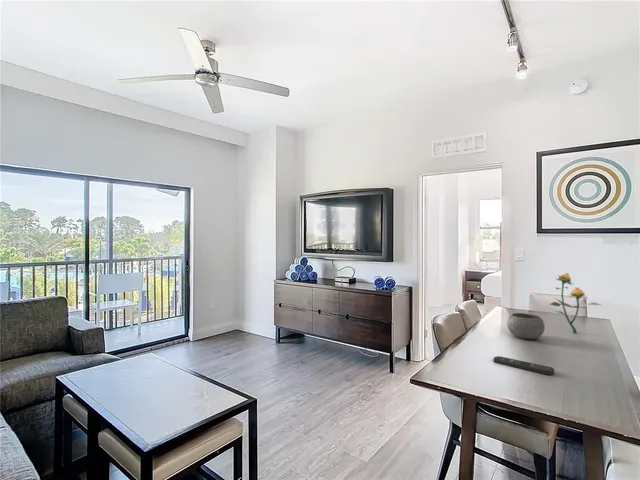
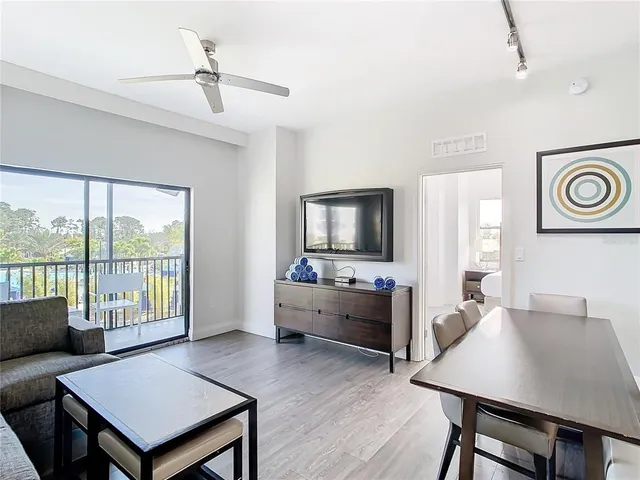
- flower (577, 302)
- bowl (525, 326)
- remote control (522, 364)
